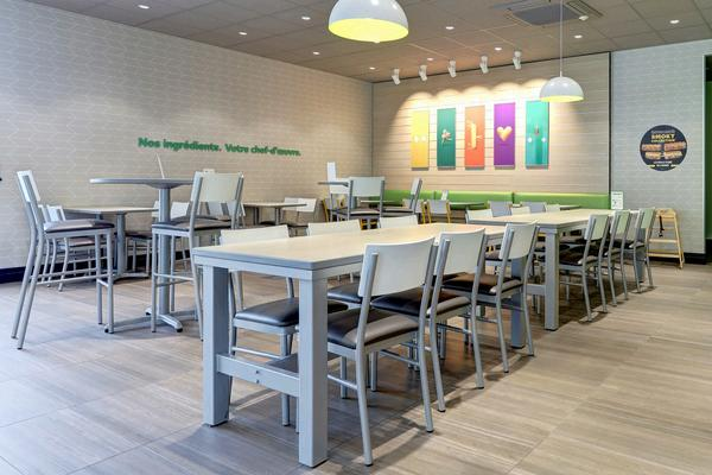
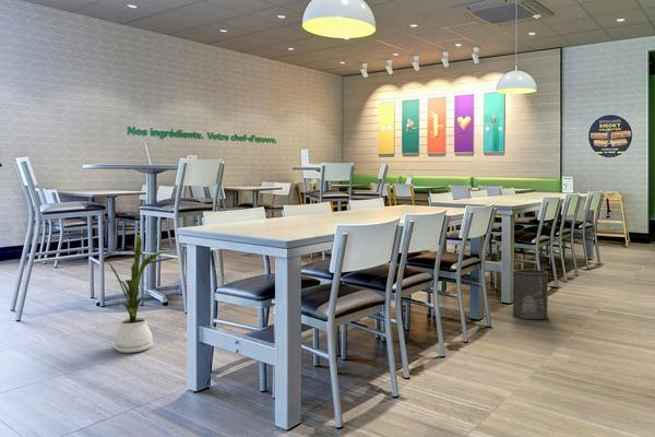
+ house plant (134, 292)
+ trash can (529, 293)
